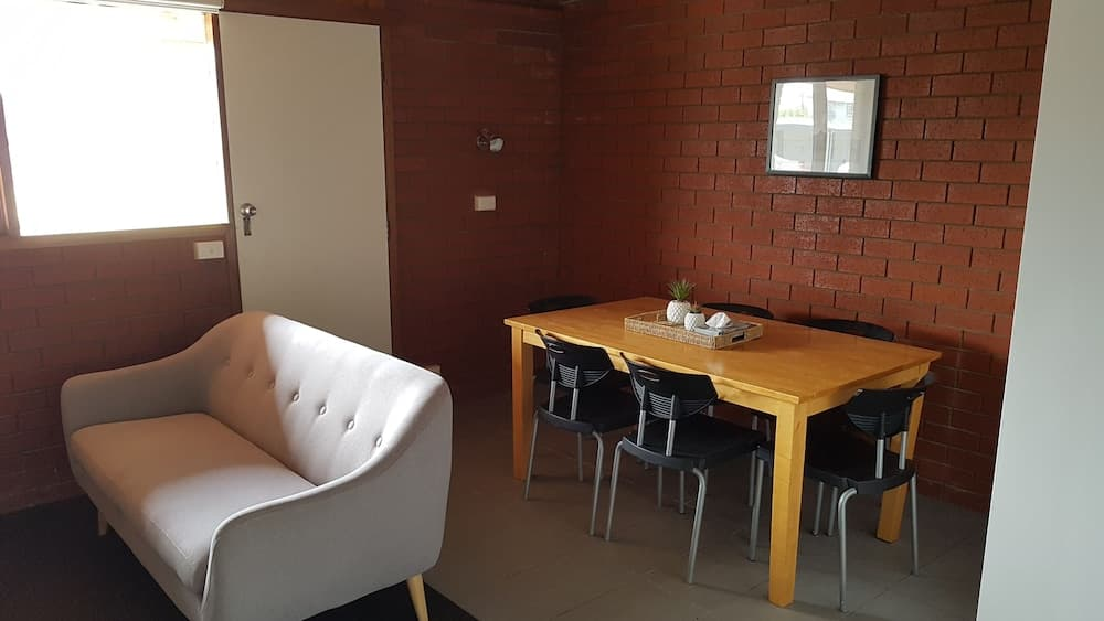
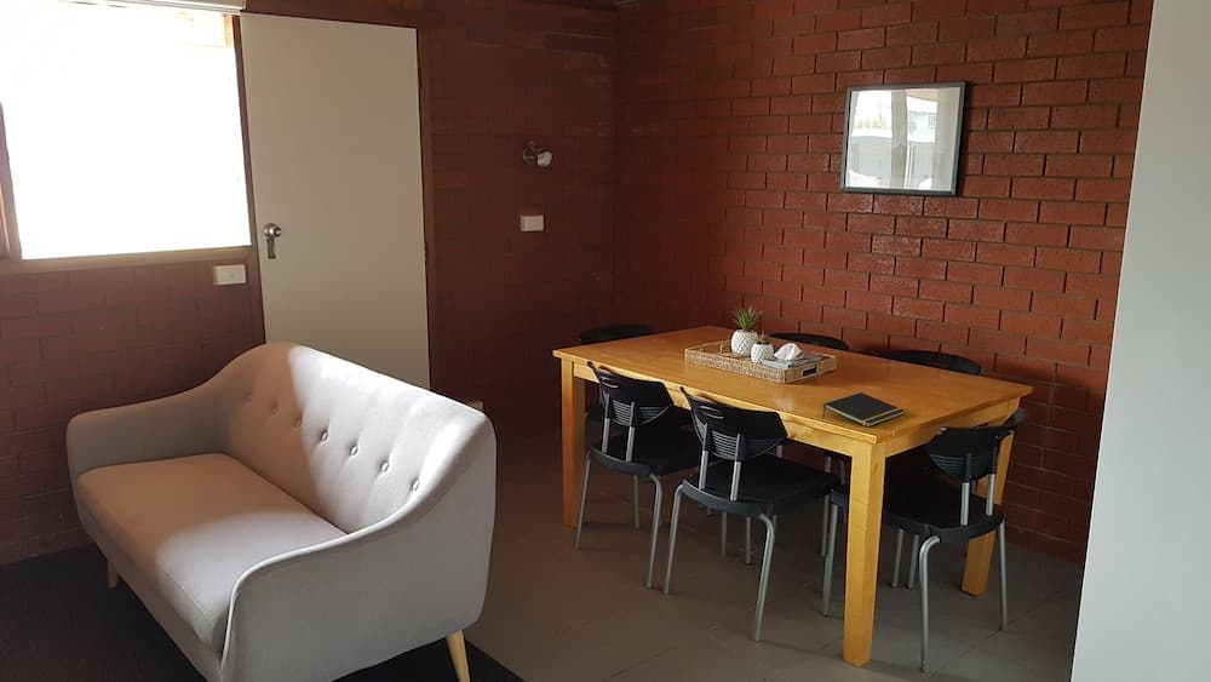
+ notepad (863, 408)
